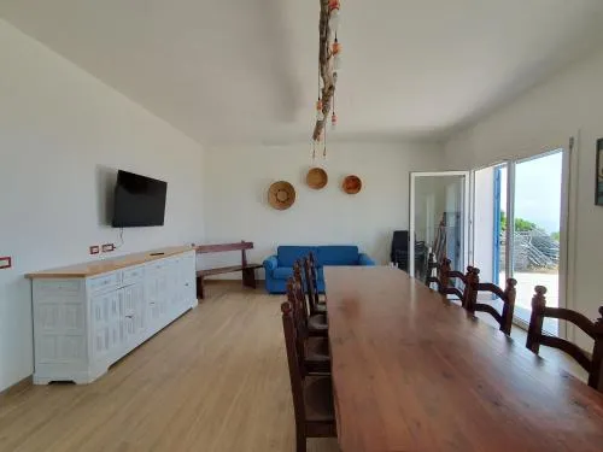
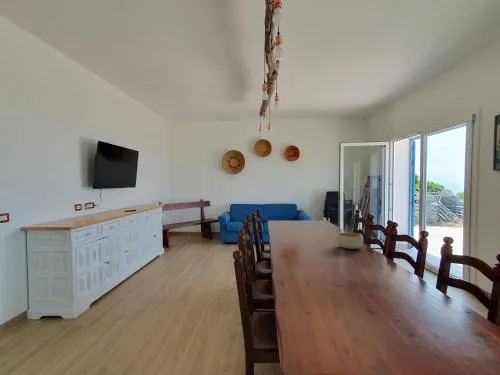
+ bowl (349, 241)
